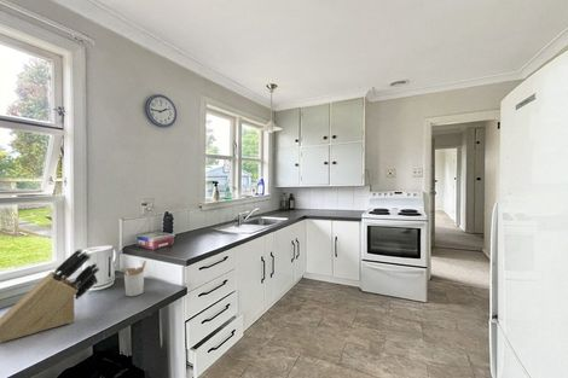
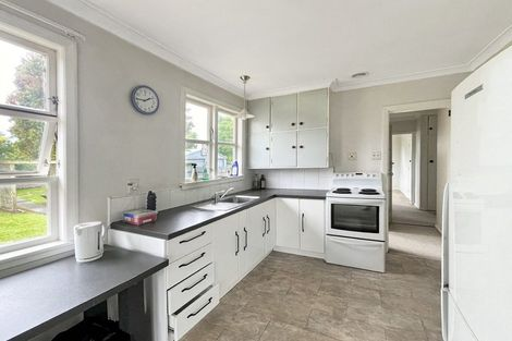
- knife block (48, 289)
- utensil holder (134, 278)
